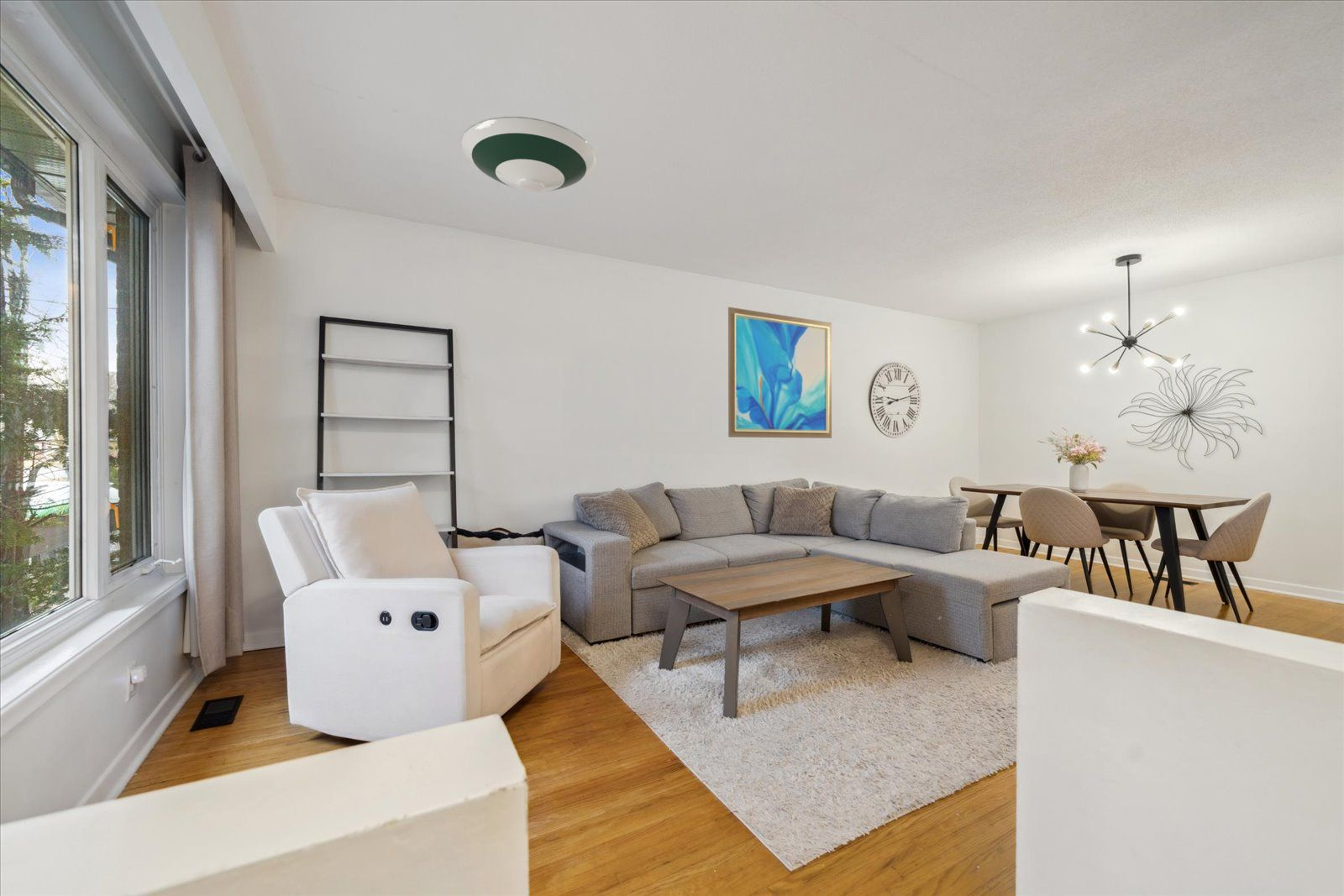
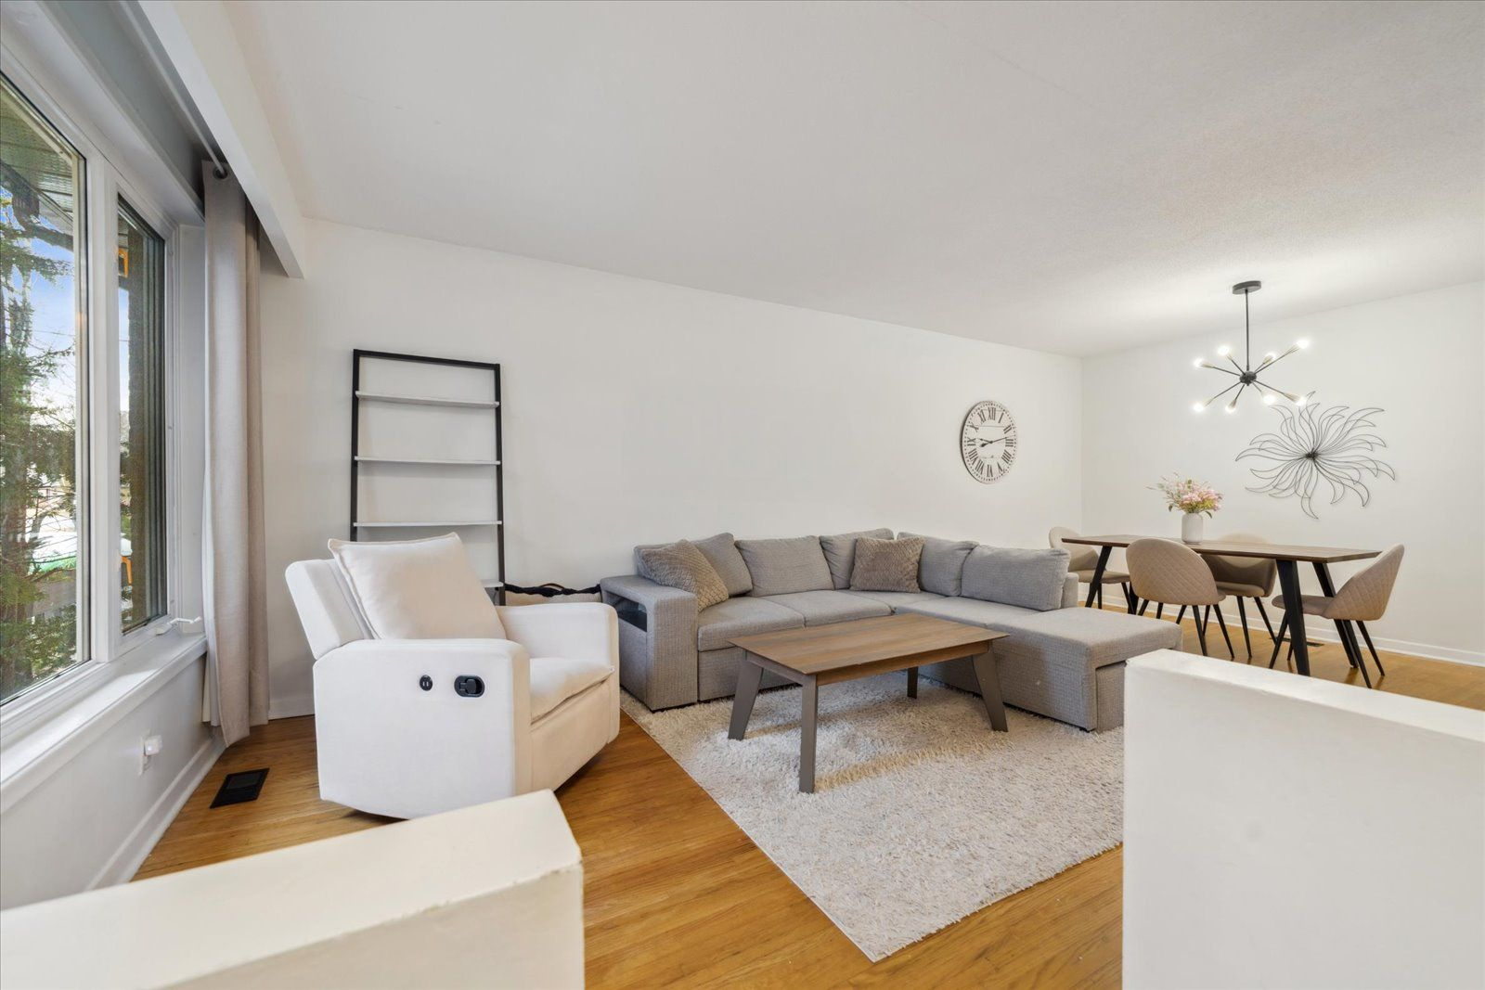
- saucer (530, 170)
- wall art (783, 376)
